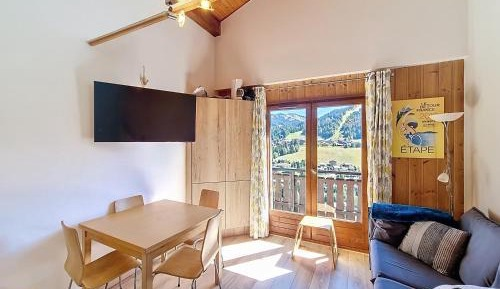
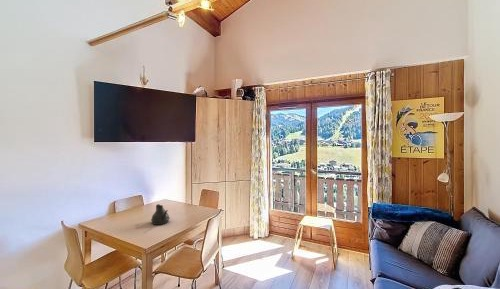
+ teapot (161, 214)
